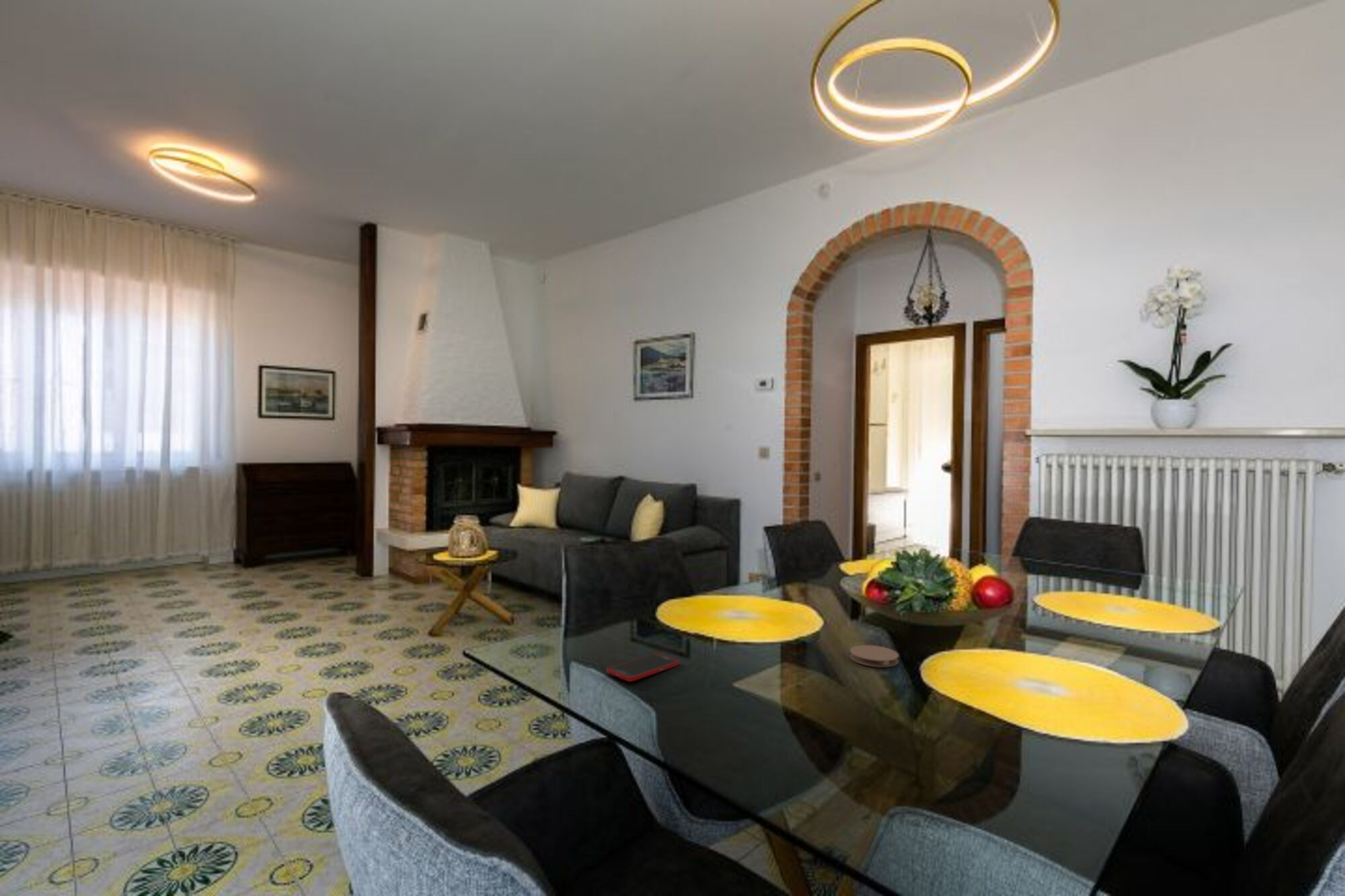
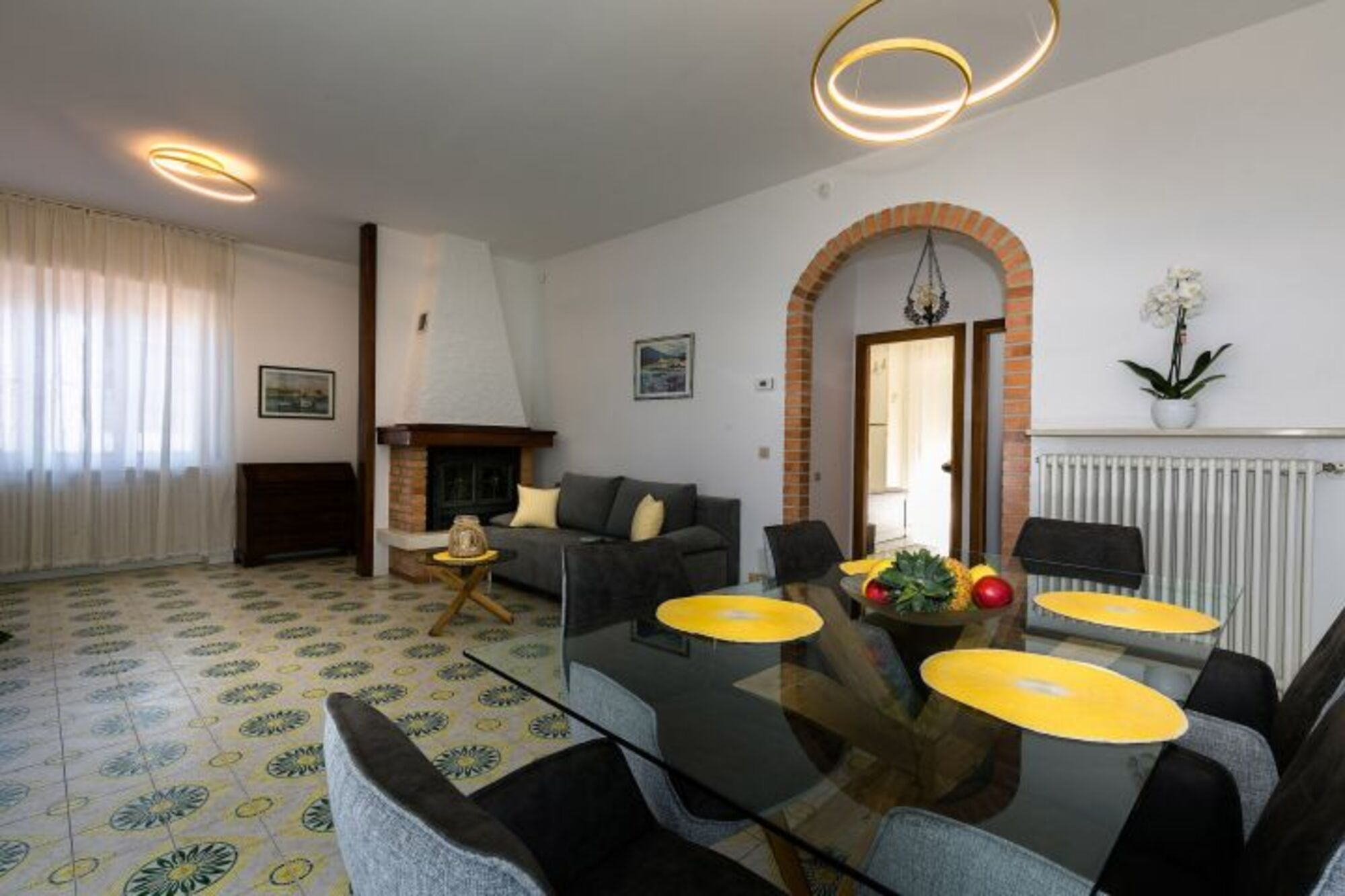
- coaster (874, 655)
- cell phone (644, 666)
